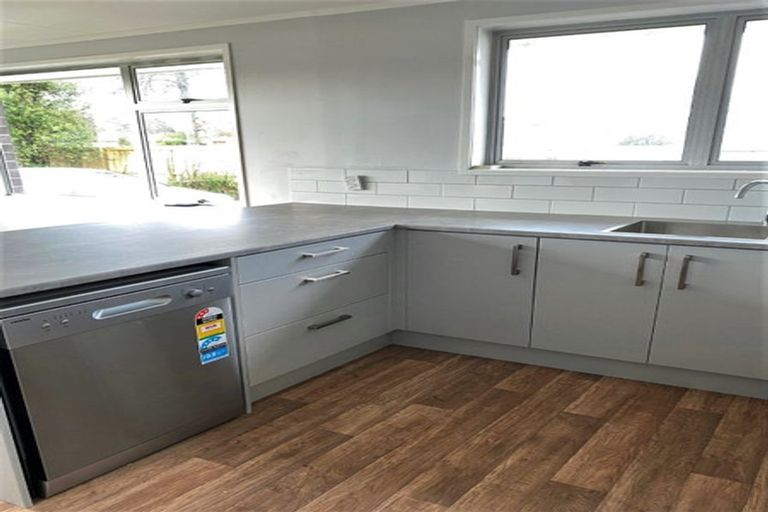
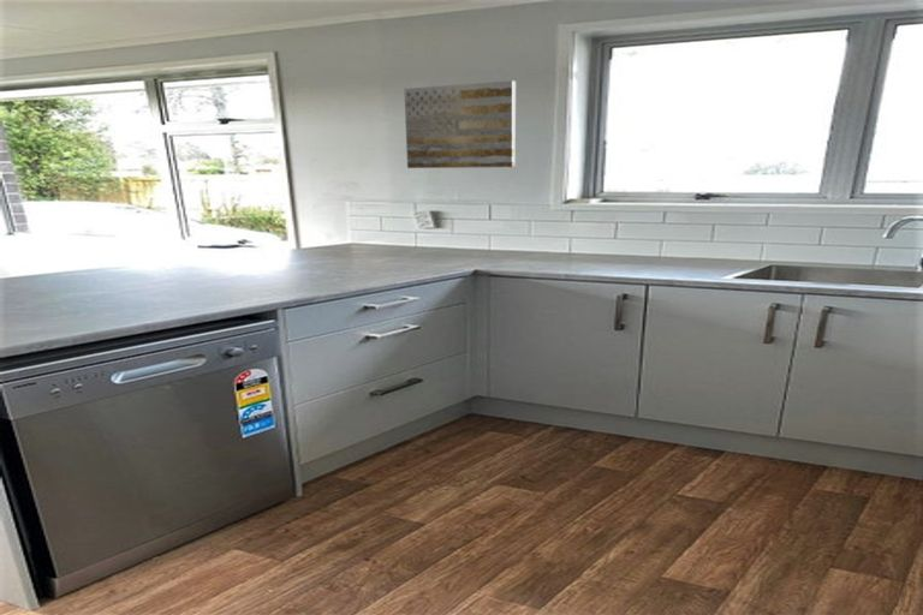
+ wall art (458, 126)
